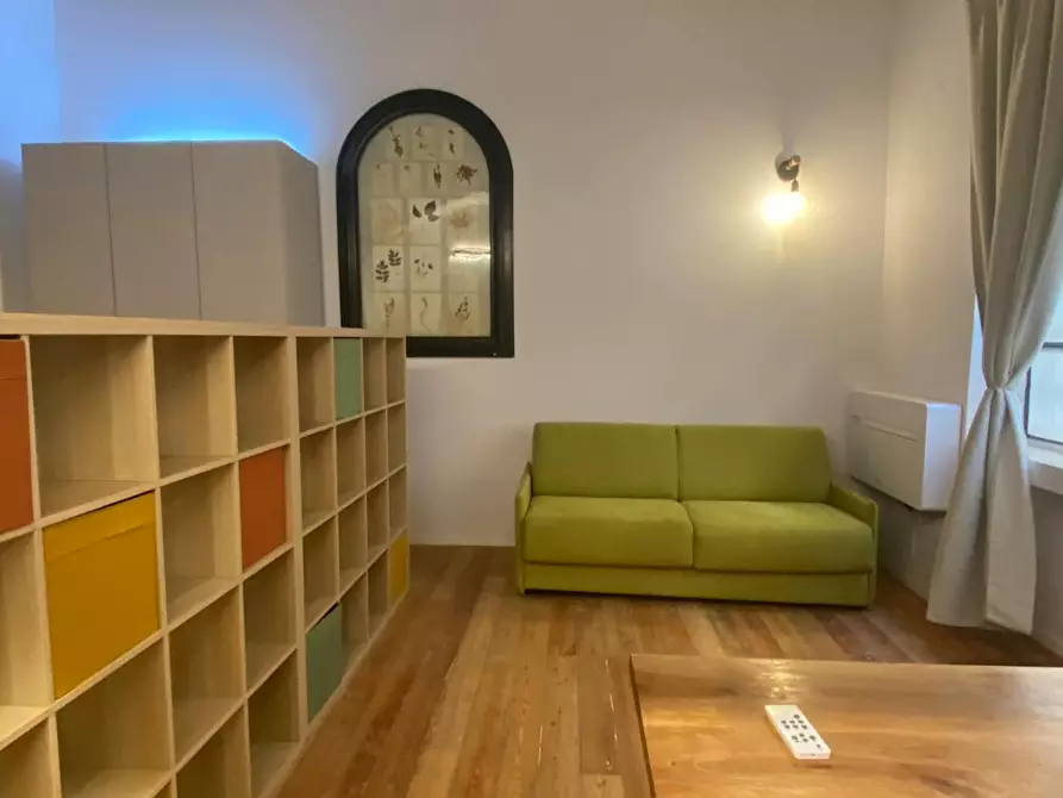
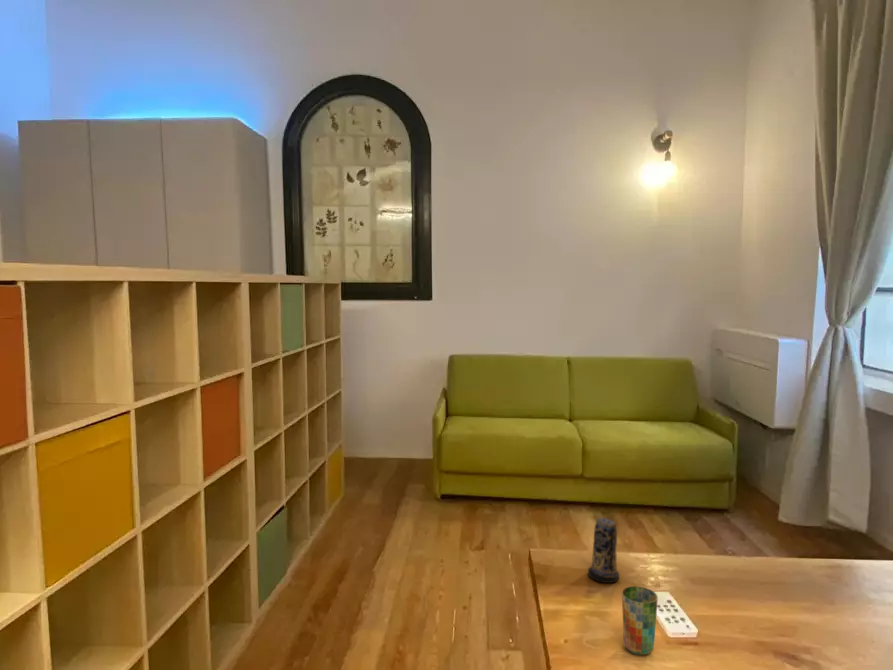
+ cup (639, 621)
+ candle (604, 548)
